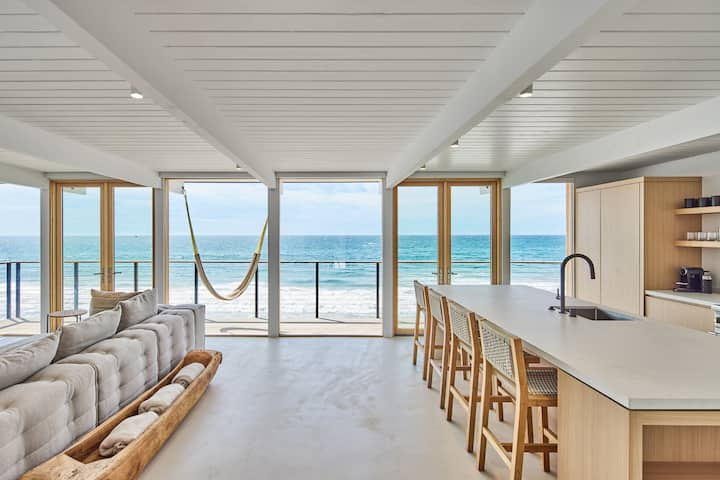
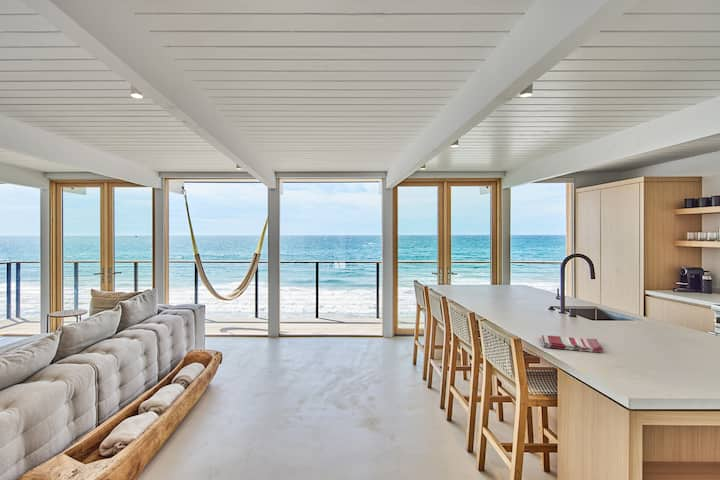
+ dish towel (570, 342)
